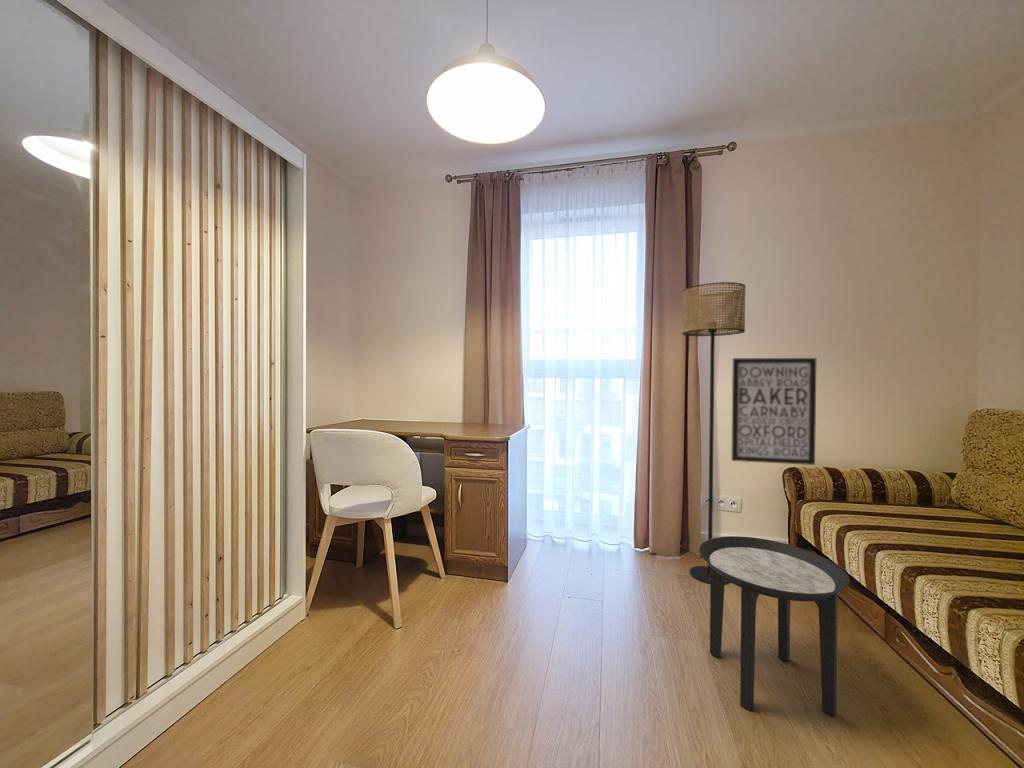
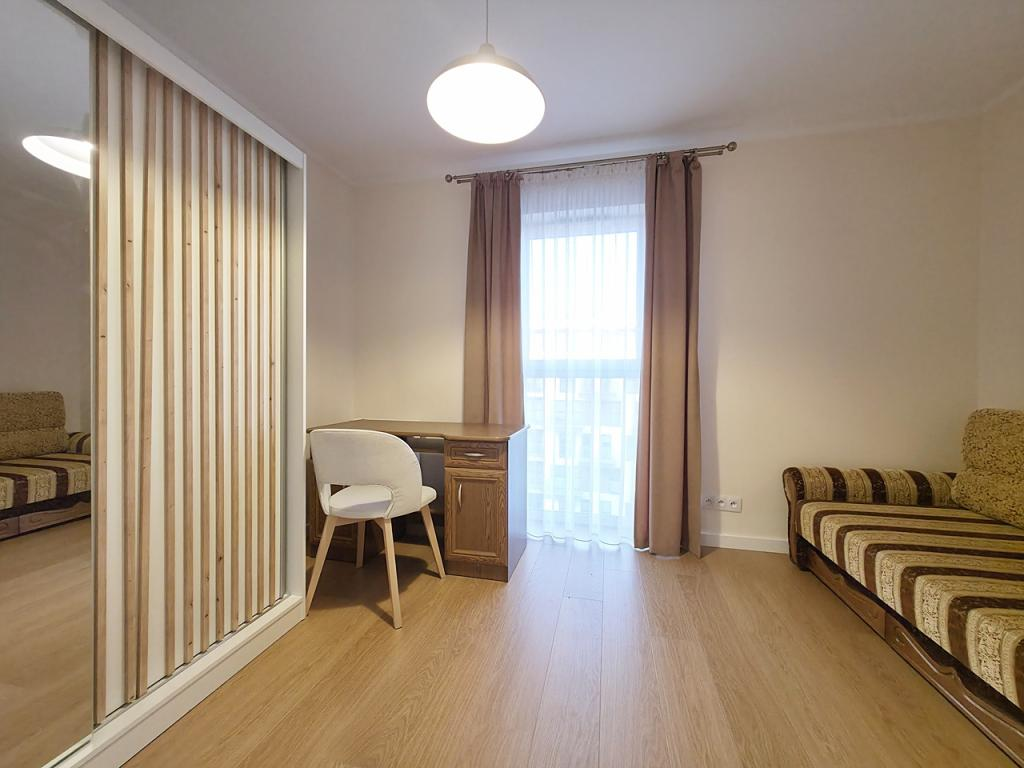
- floor lamp (711, 432)
- wall art (772, 410)
- side table (778, 620)
